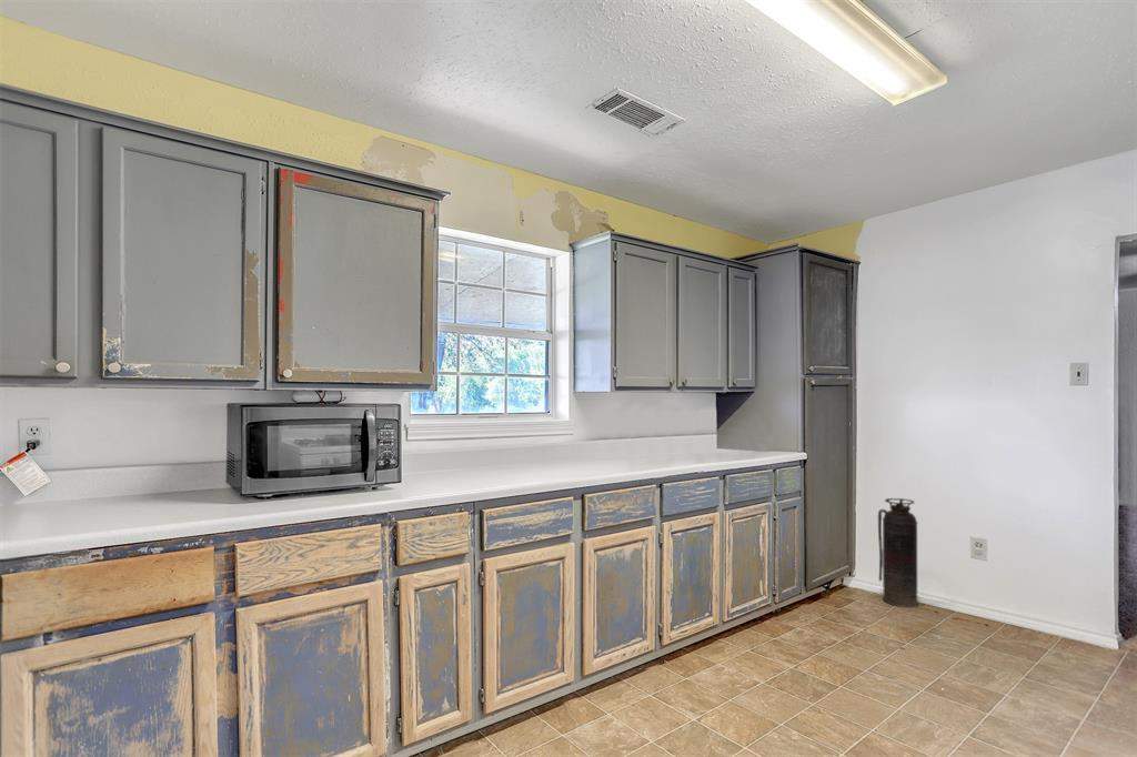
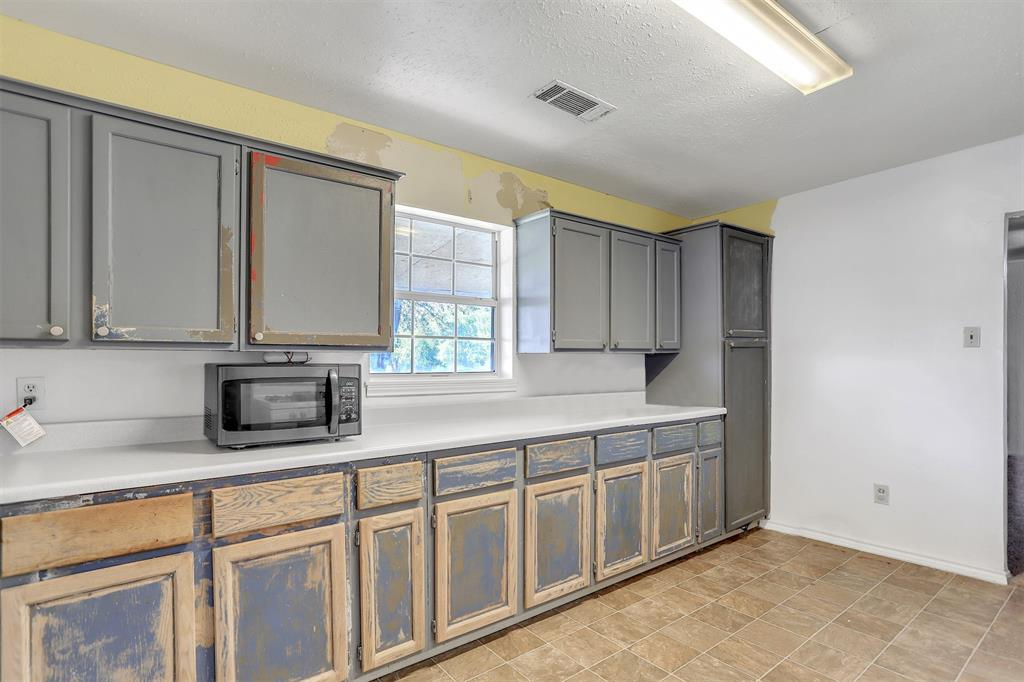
- fire extinguisher (898, 549)
